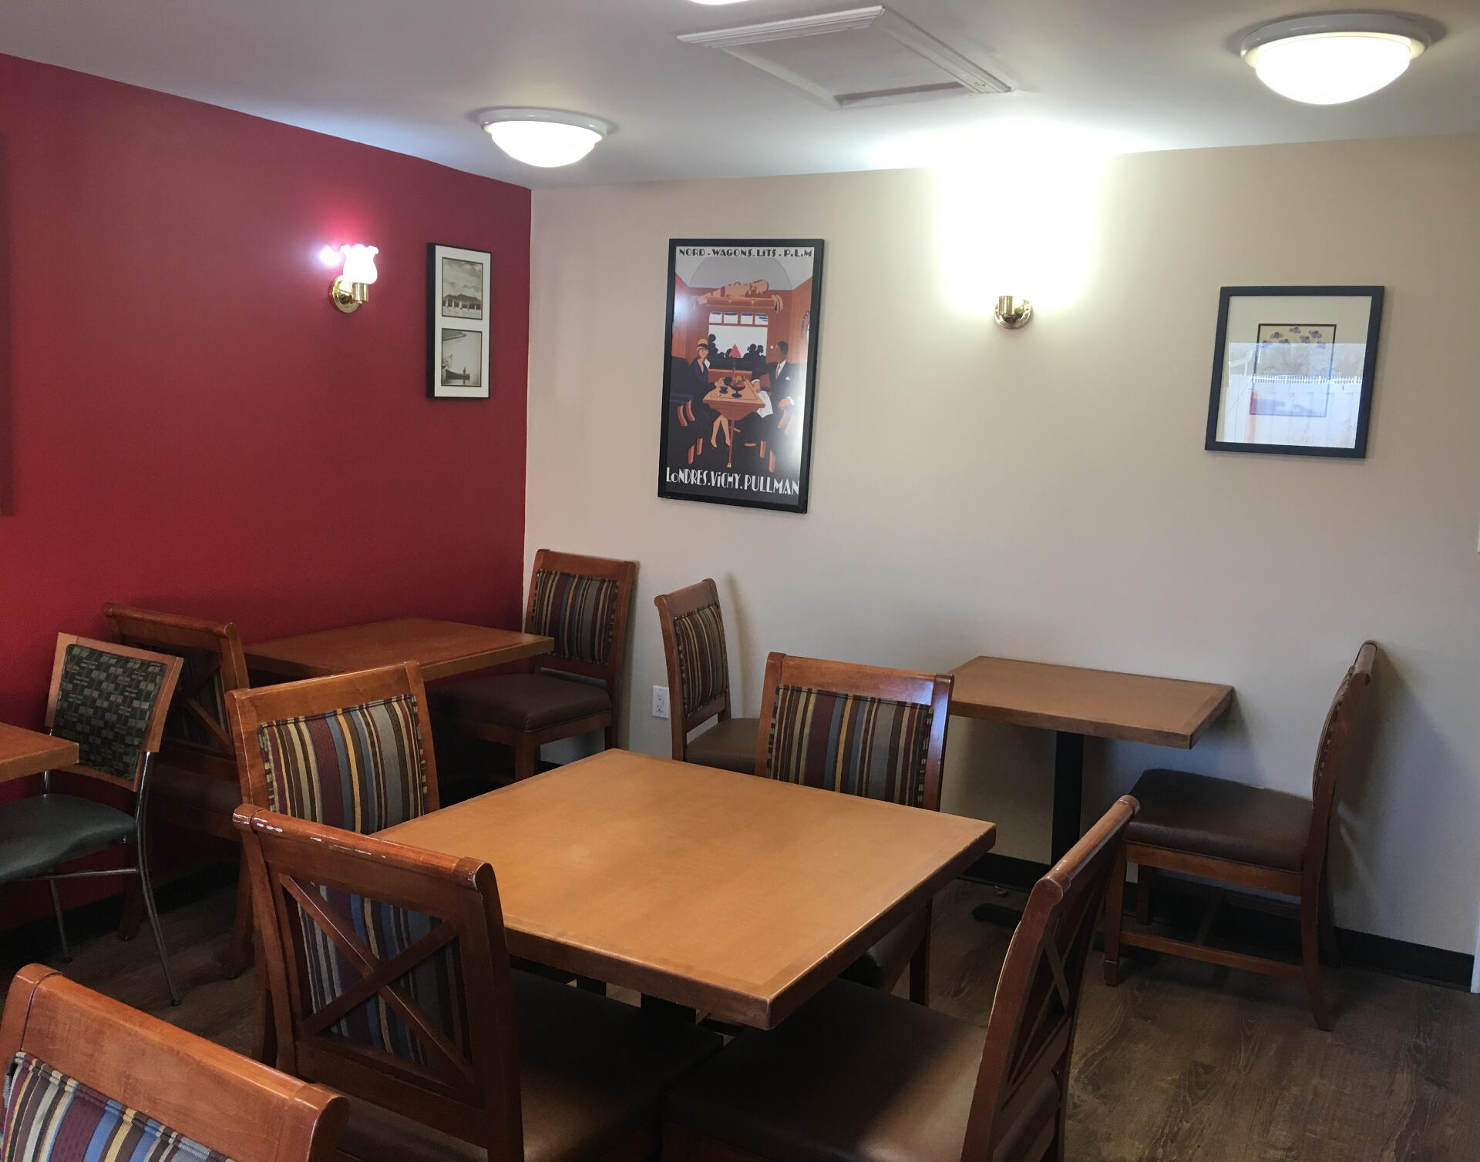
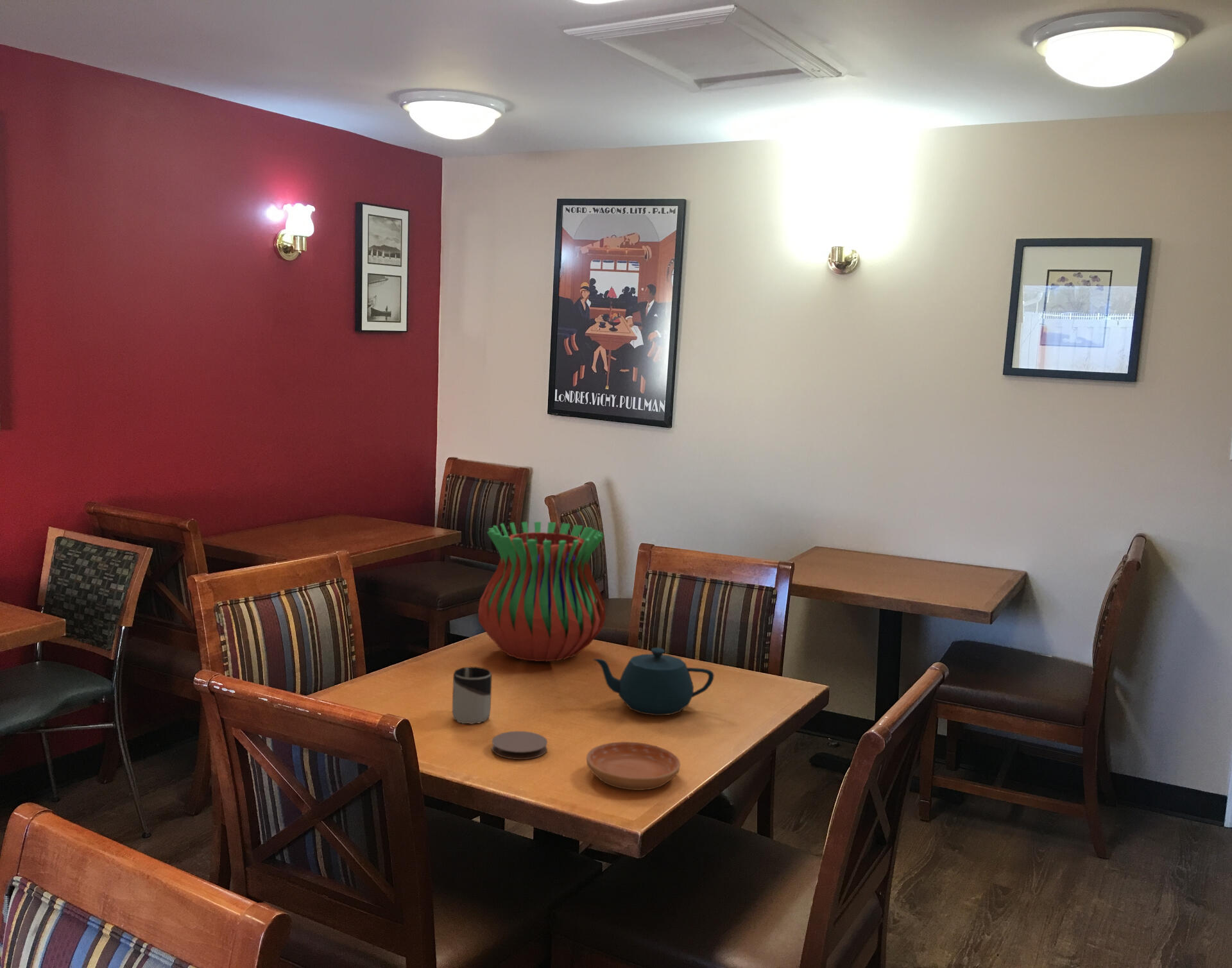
+ cup (471, 693)
+ teapot (653, 678)
+ coaster (519, 745)
+ saucer (633, 767)
+ vase (543, 592)
